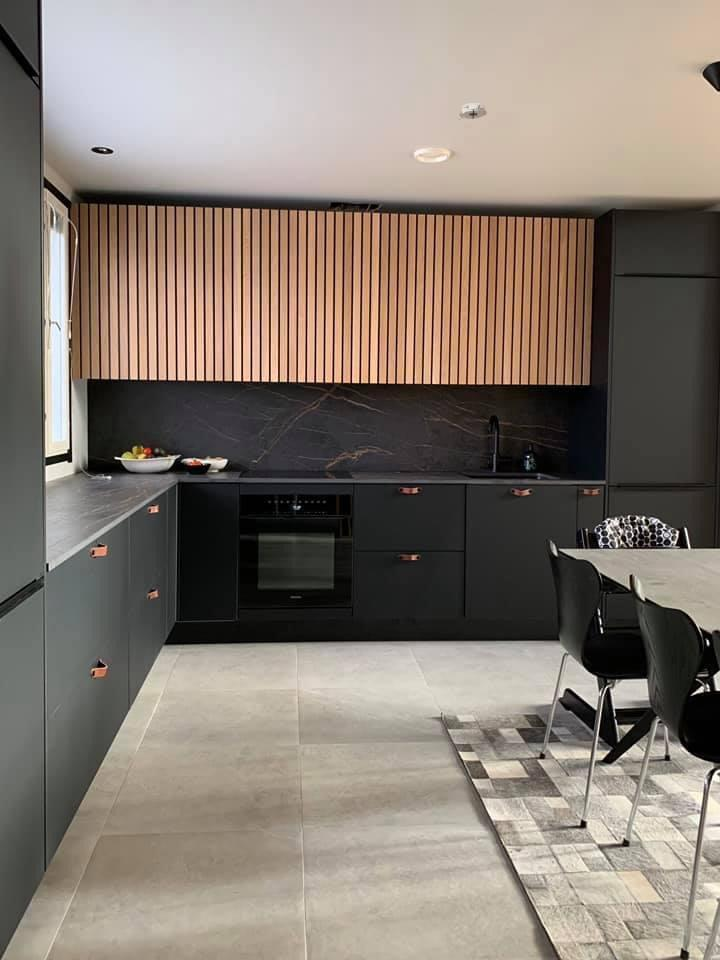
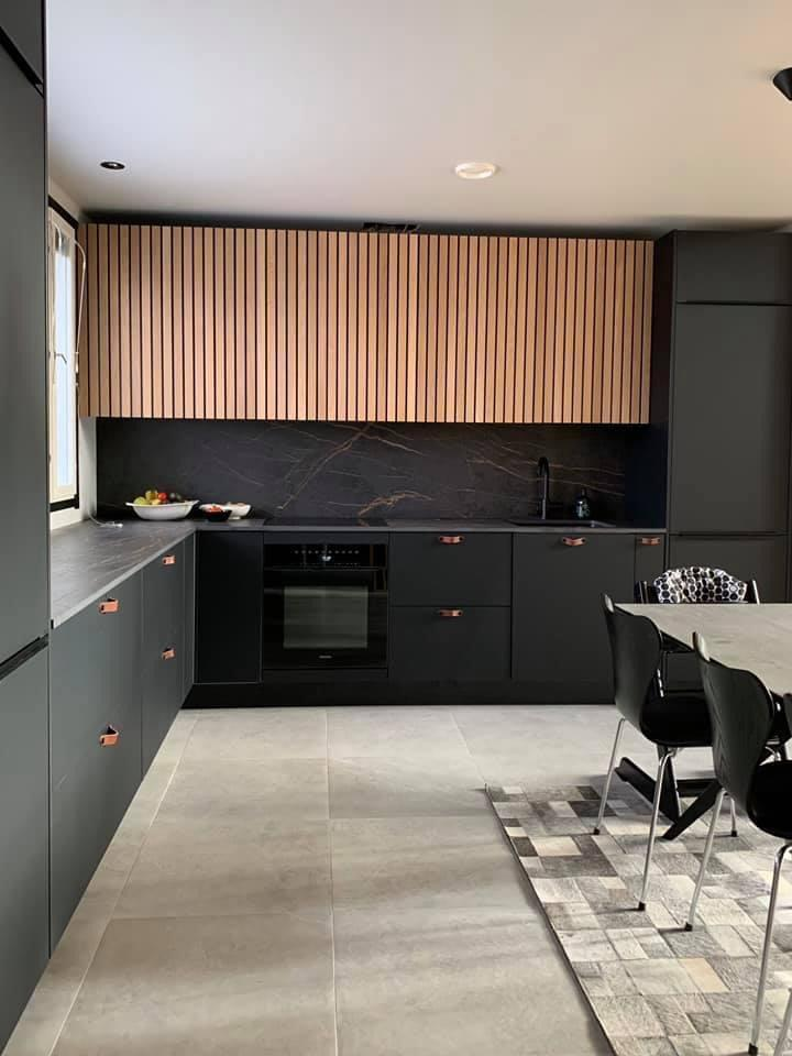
- smoke detector (472, 111)
